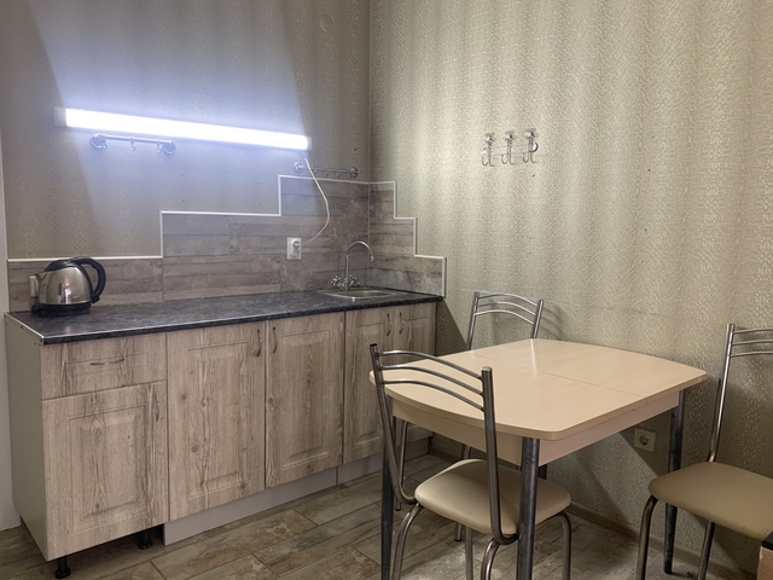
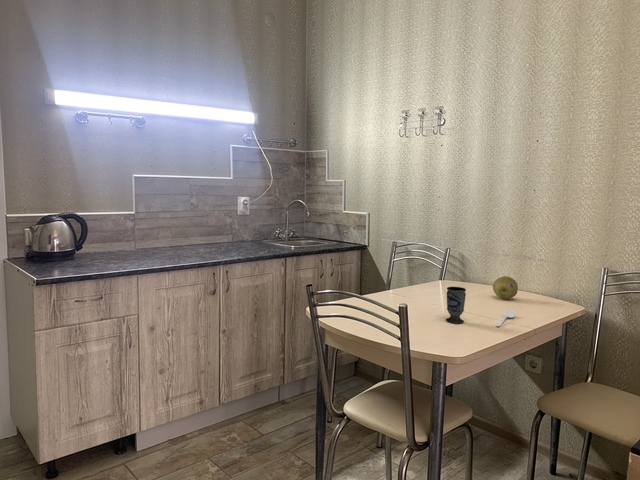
+ fruit (505, 287)
+ spoon (504, 318)
+ cup (455, 304)
